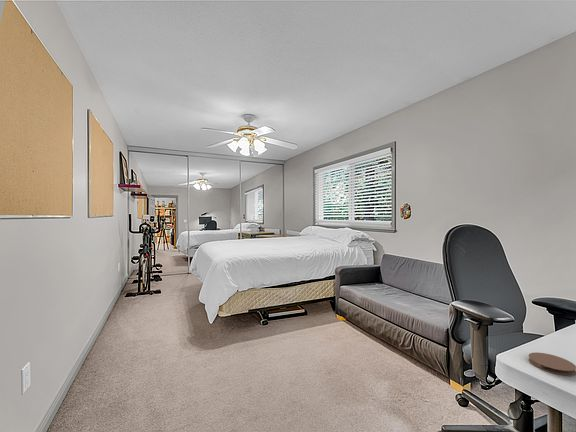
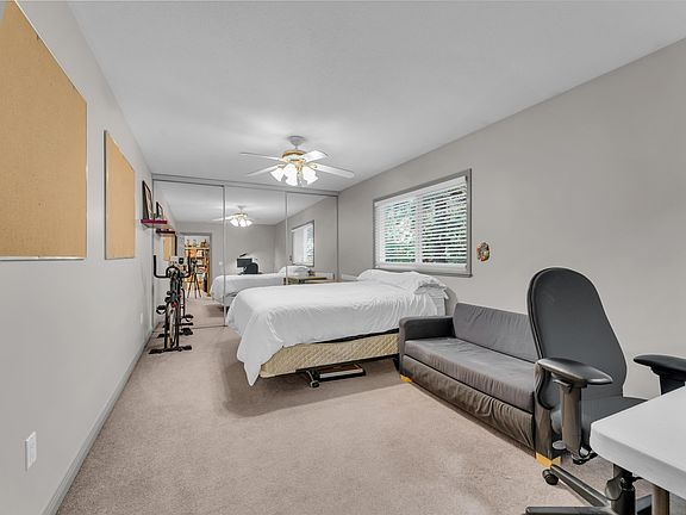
- coaster (551, 363)
